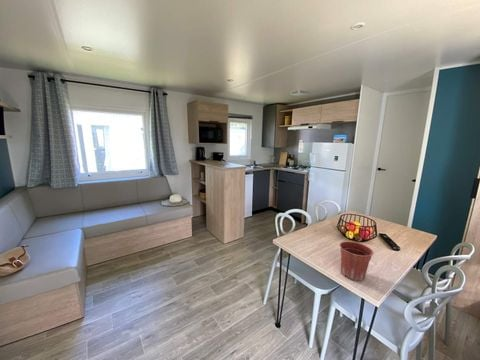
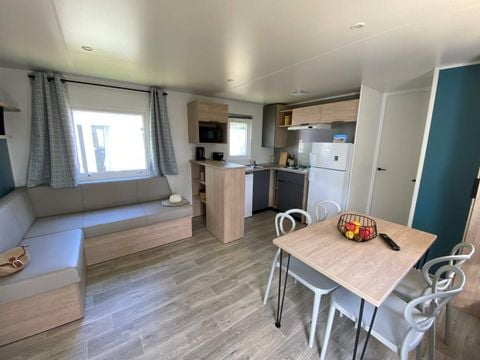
- flower pot (354, 261)
